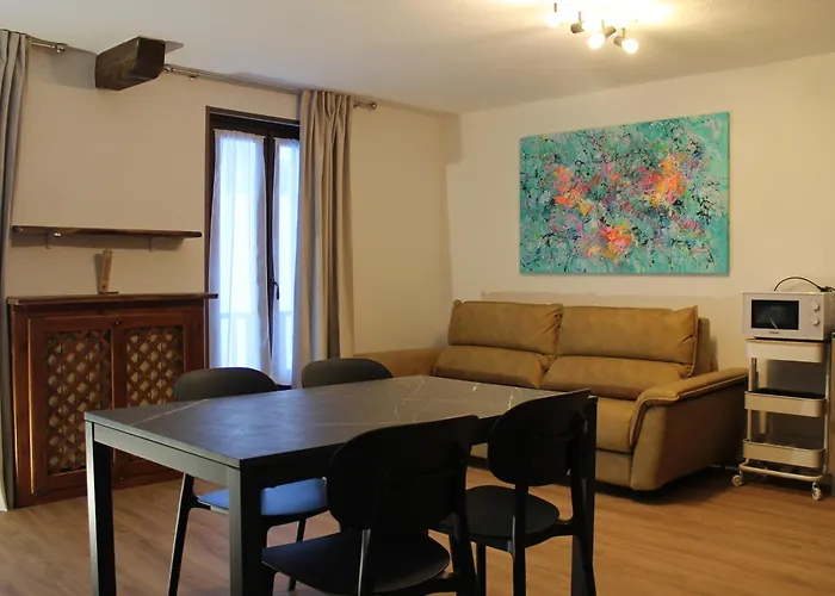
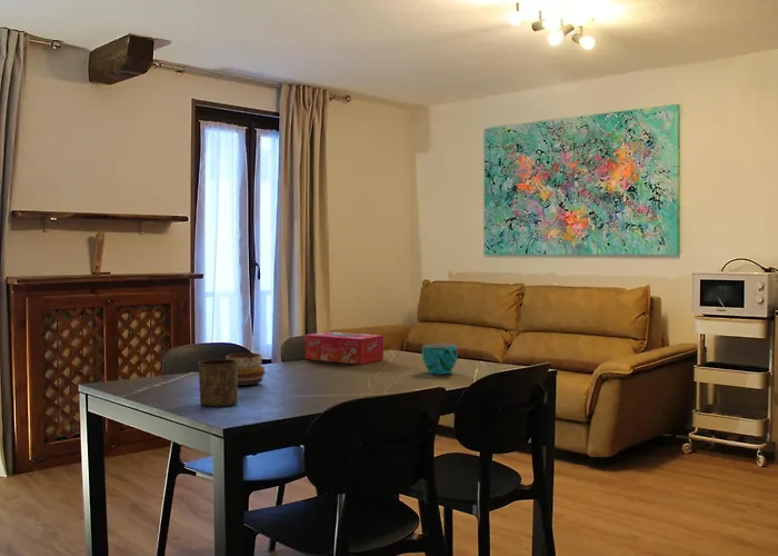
+ decorative bowl (243, 369)
+ cup (218, 383)
+ cup (441, 359)
+ tissue box (343, 347)
